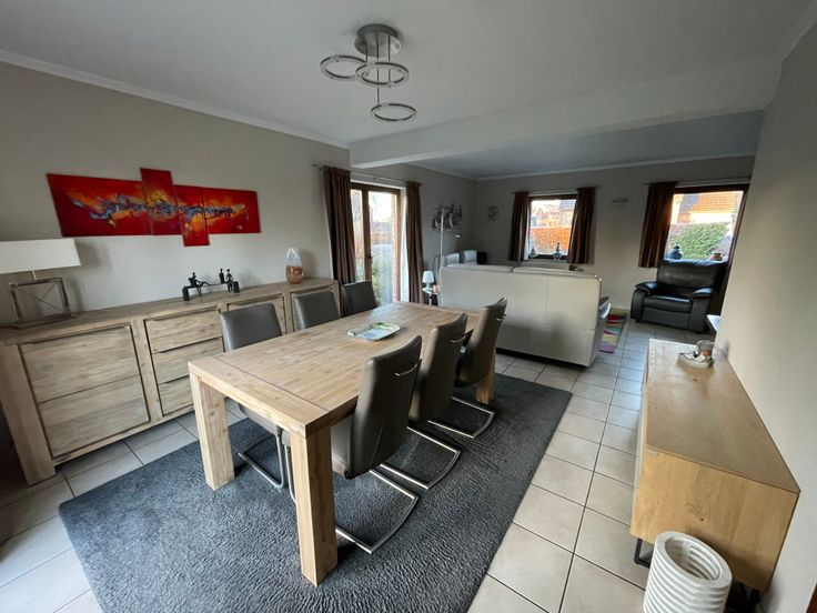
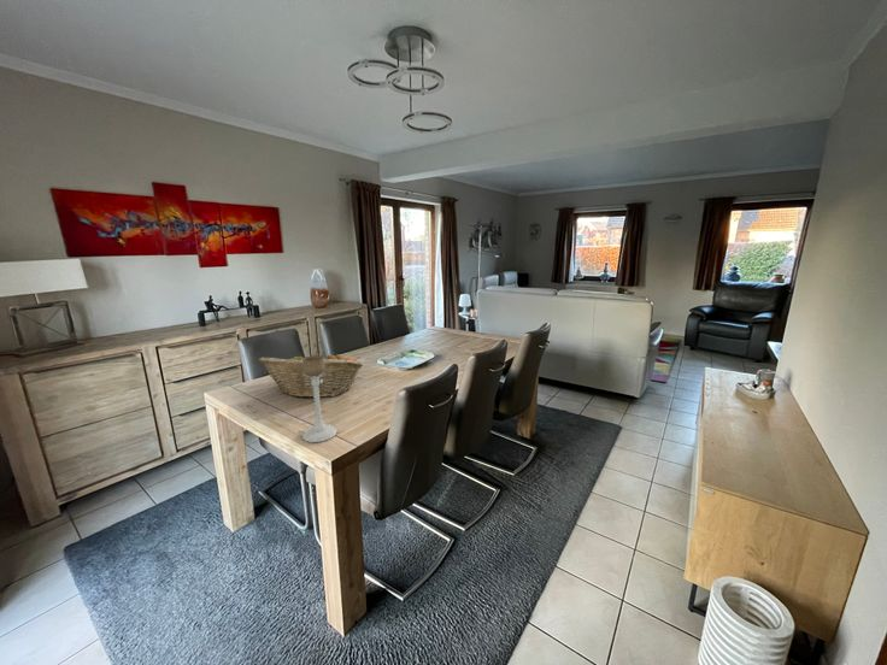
+ candle holder (316, 396)
+ fruit basket (310, 377)
